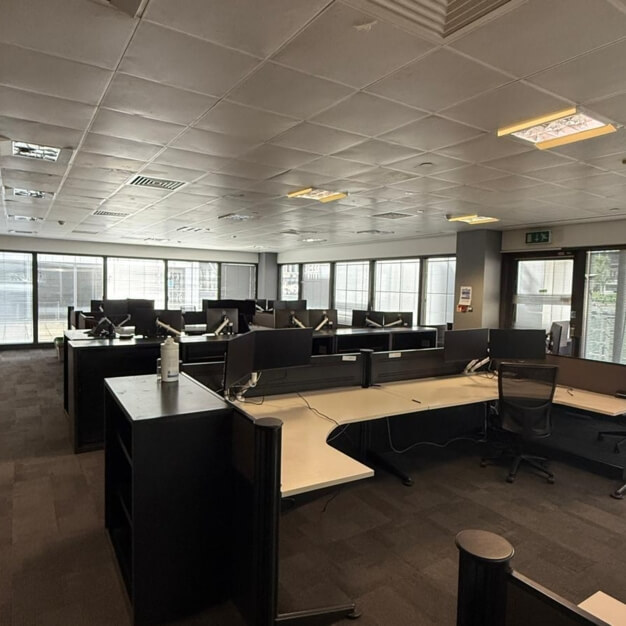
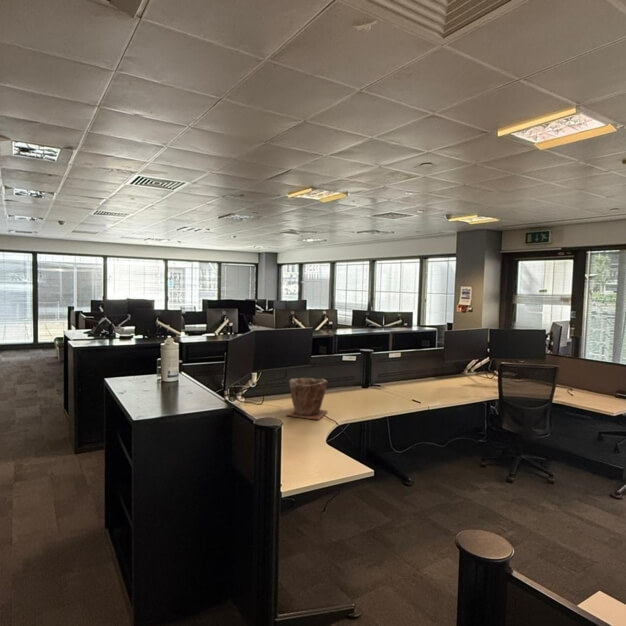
+ plant pot (308, 396)
